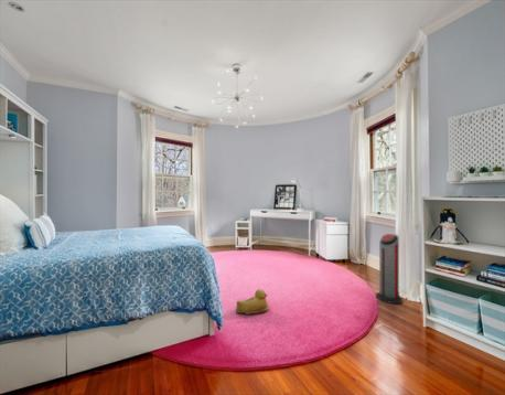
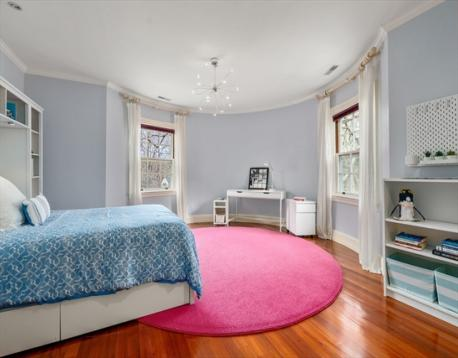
- rubber duck (253, 300)
- air purifier (388, 266)
